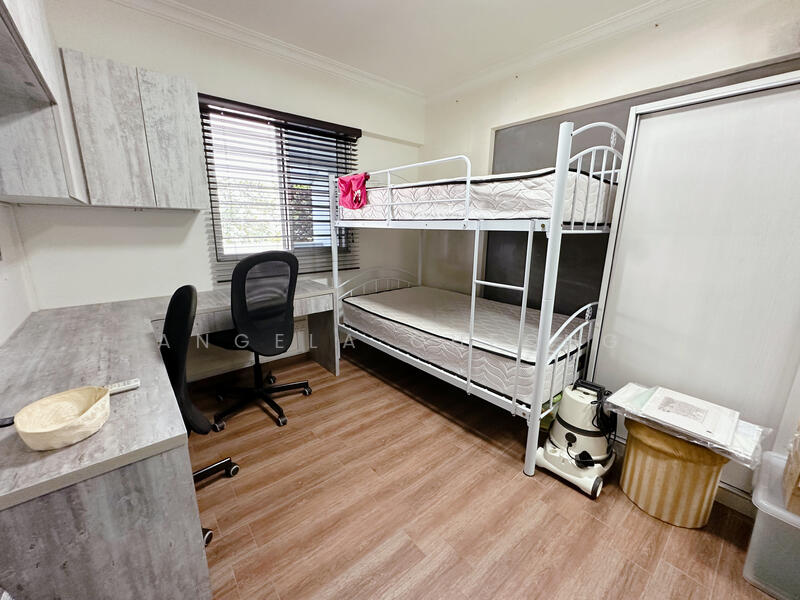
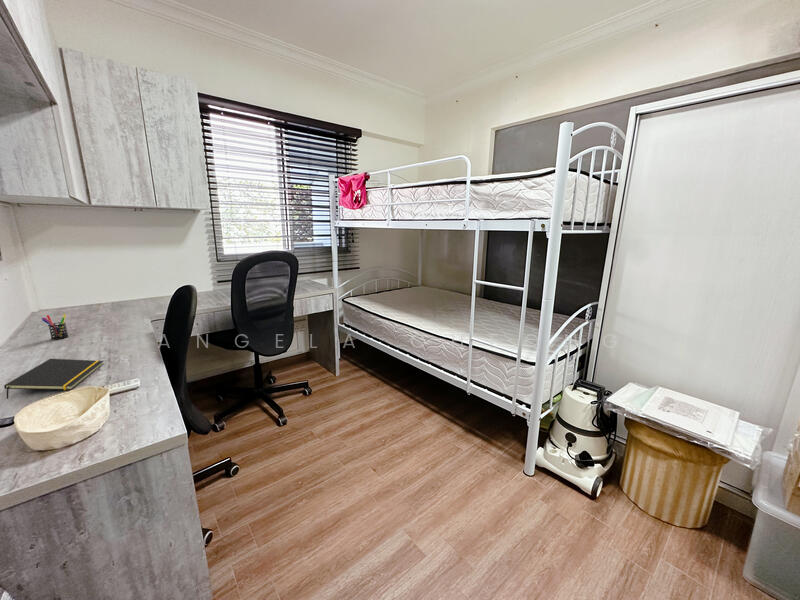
+ notepad (59, 373)
+ pen holder (57, 325)
